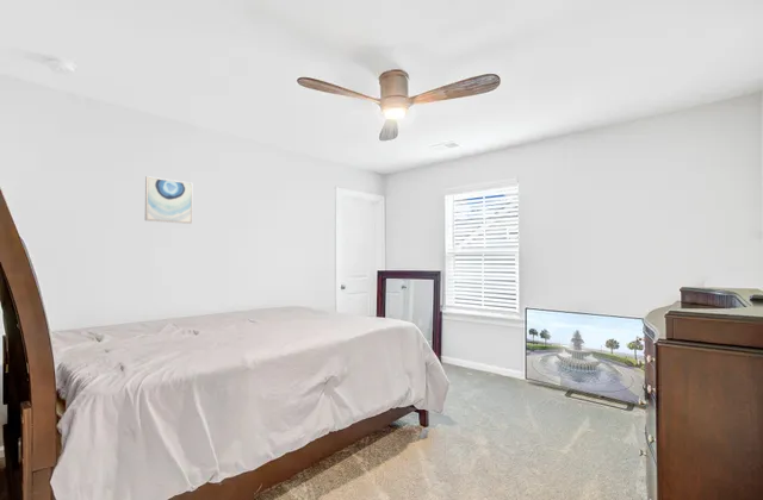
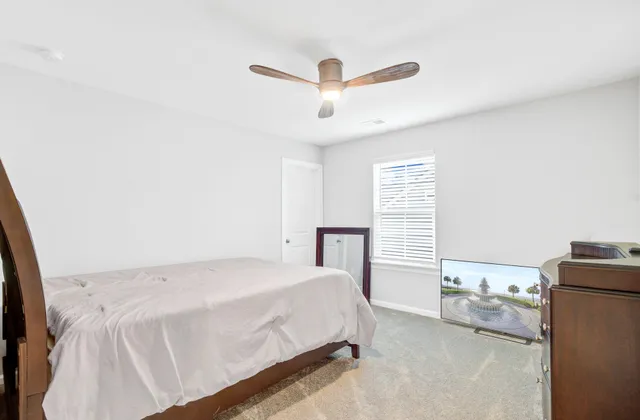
- wall art (169, 200)
